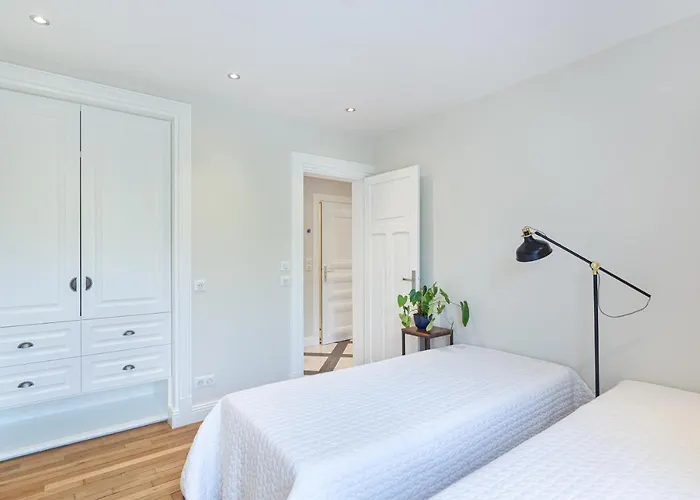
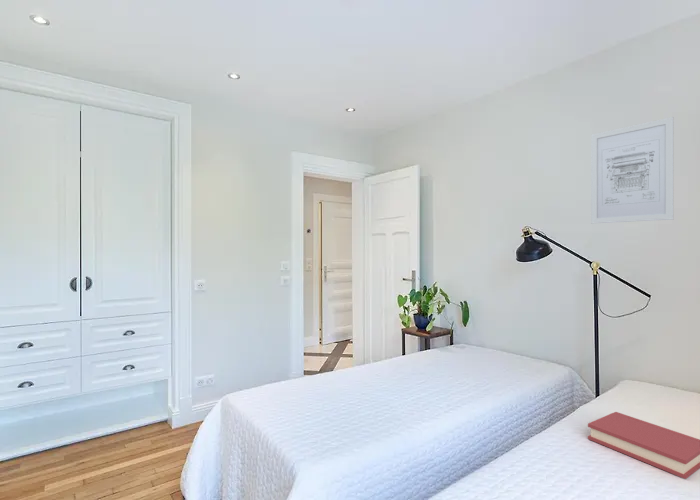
+ hardback book (646, 440)
+ wall art (629, 174)
